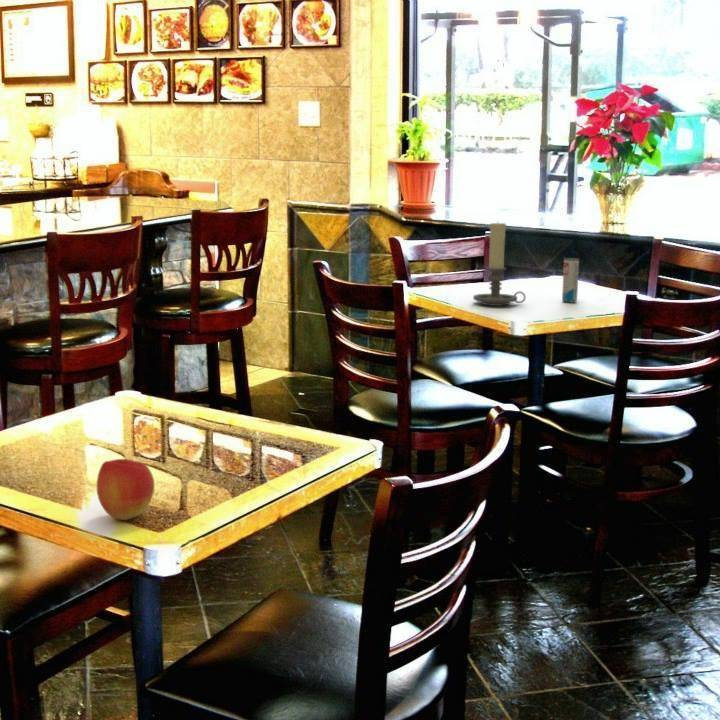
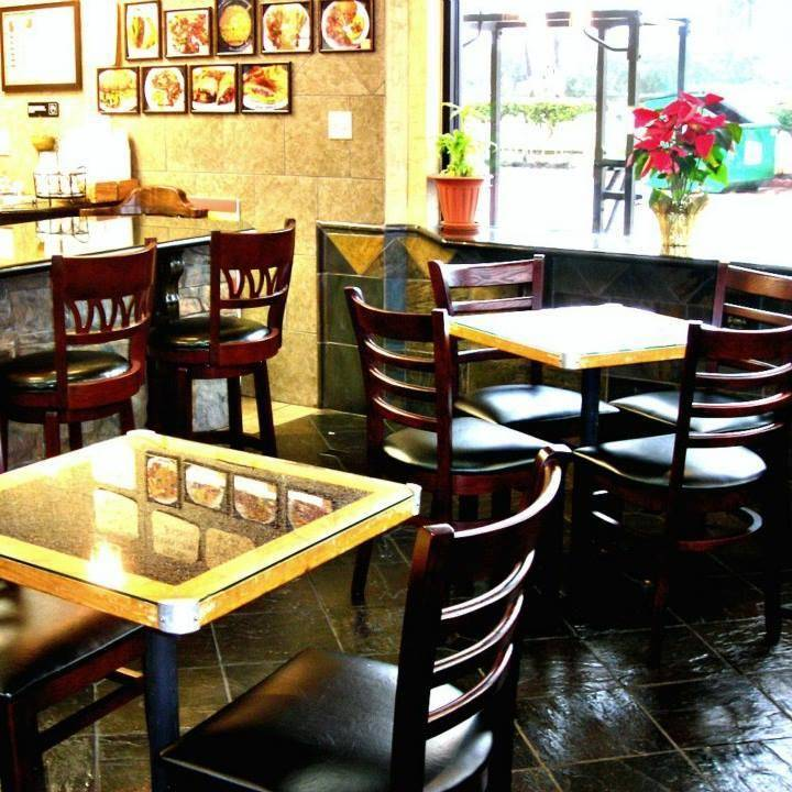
- beverage can (570, 280)
- candle holder (500, 263)
- apple (124, 488)
